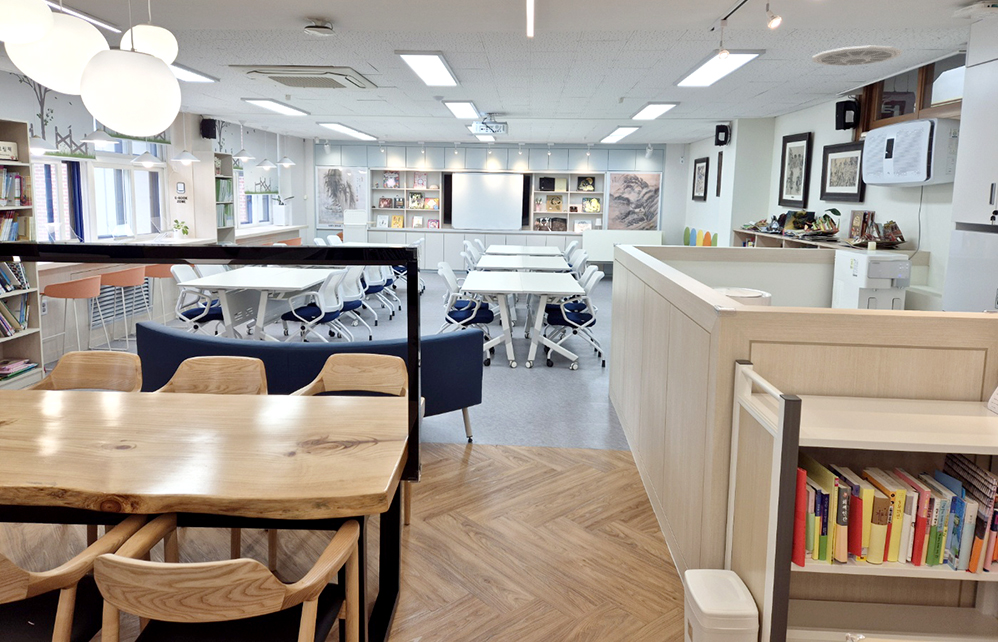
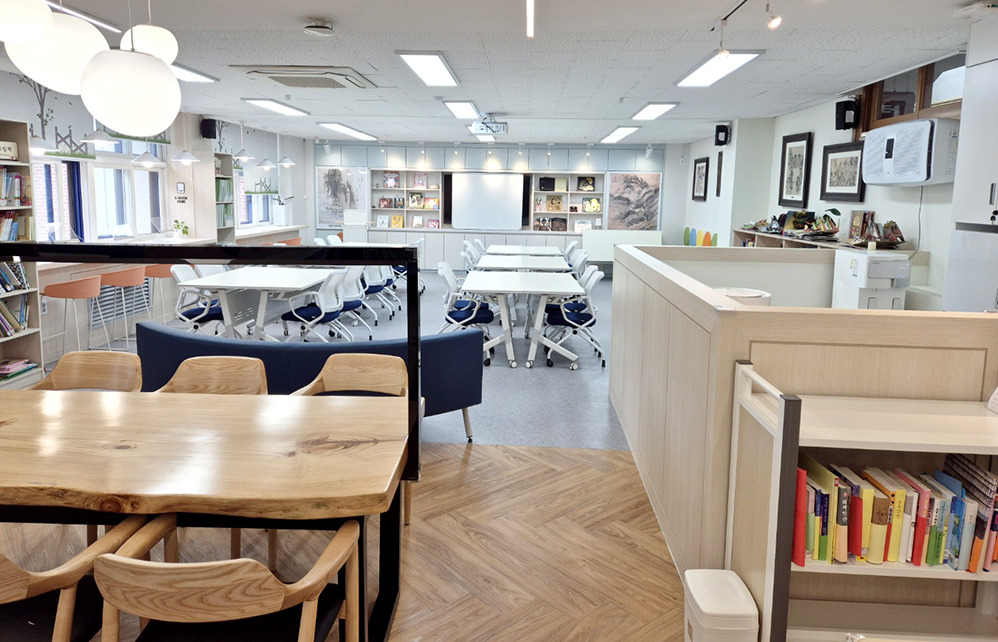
- ceiling vent (855, 58)
